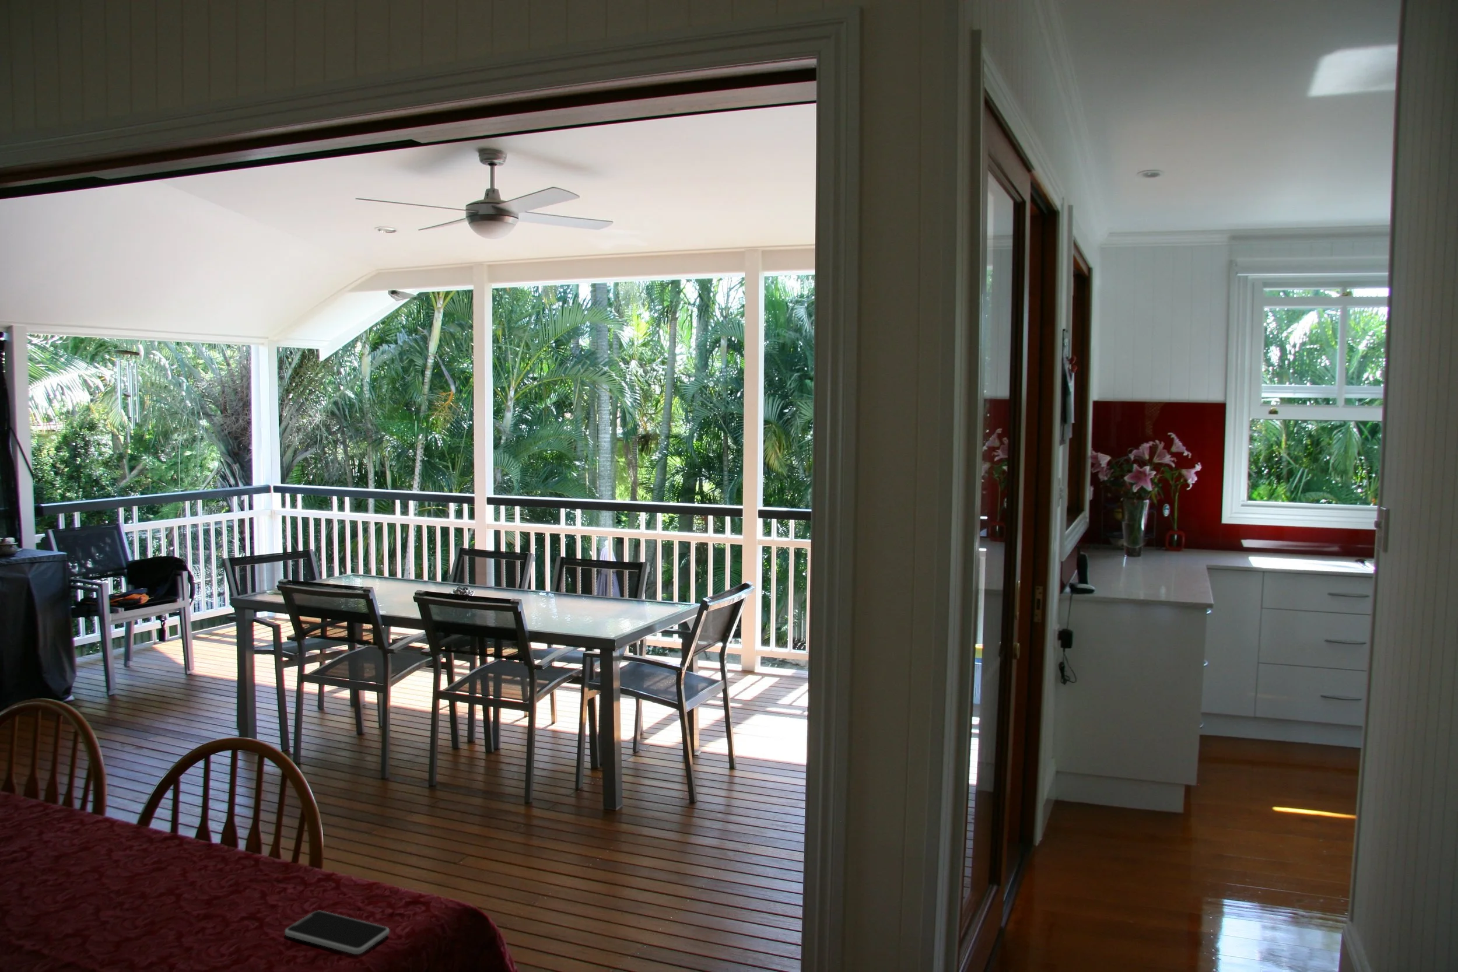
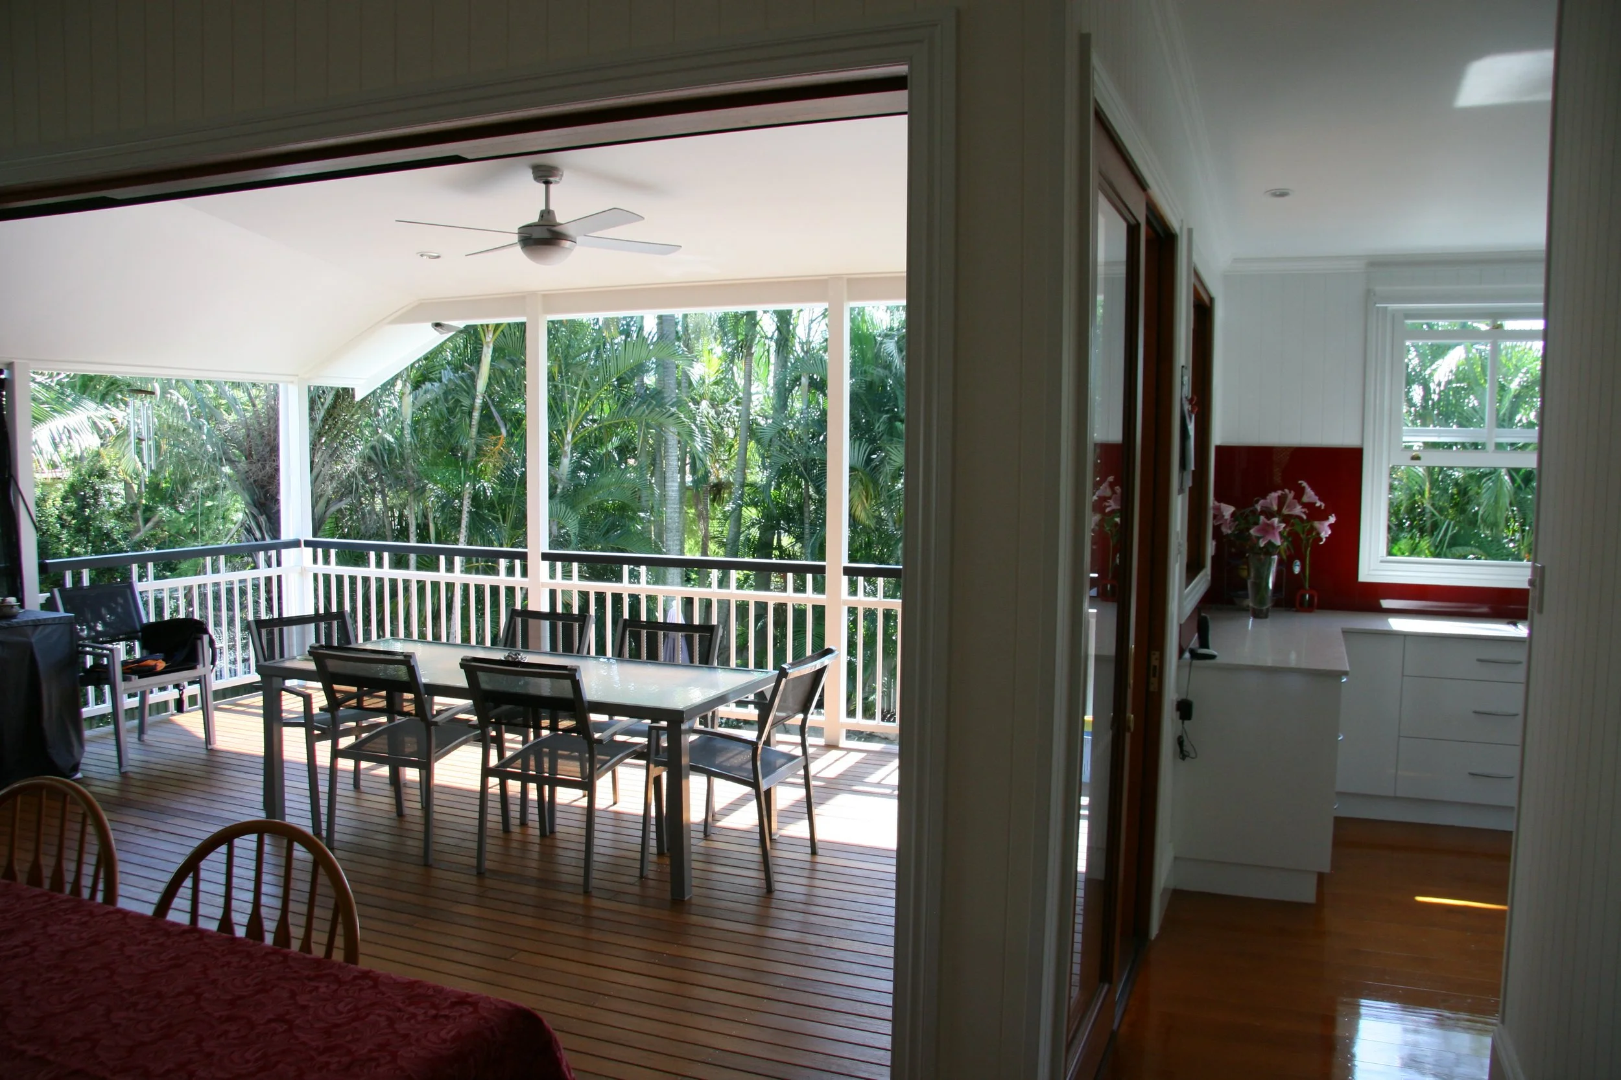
- smartphone (337, 931)
